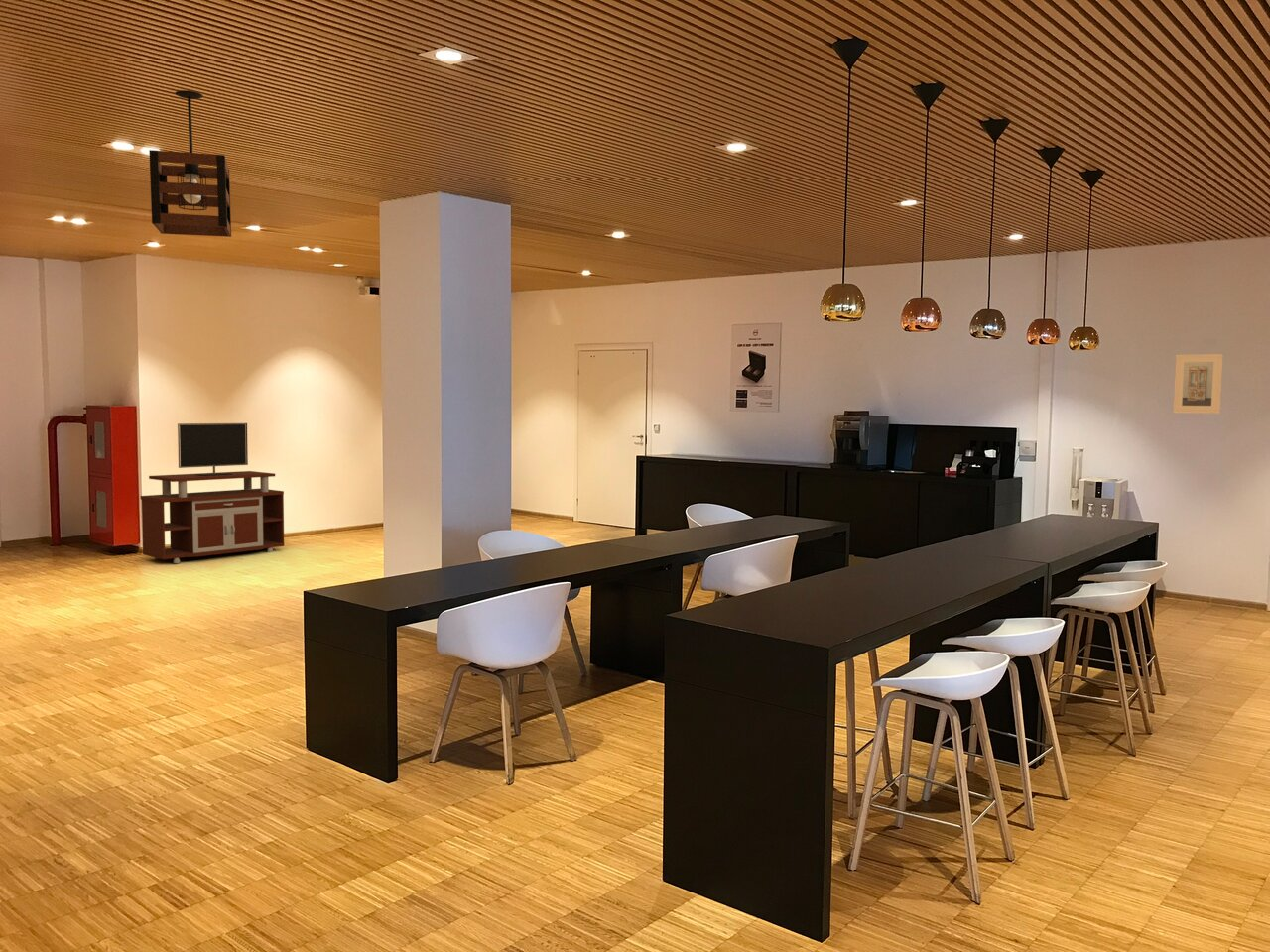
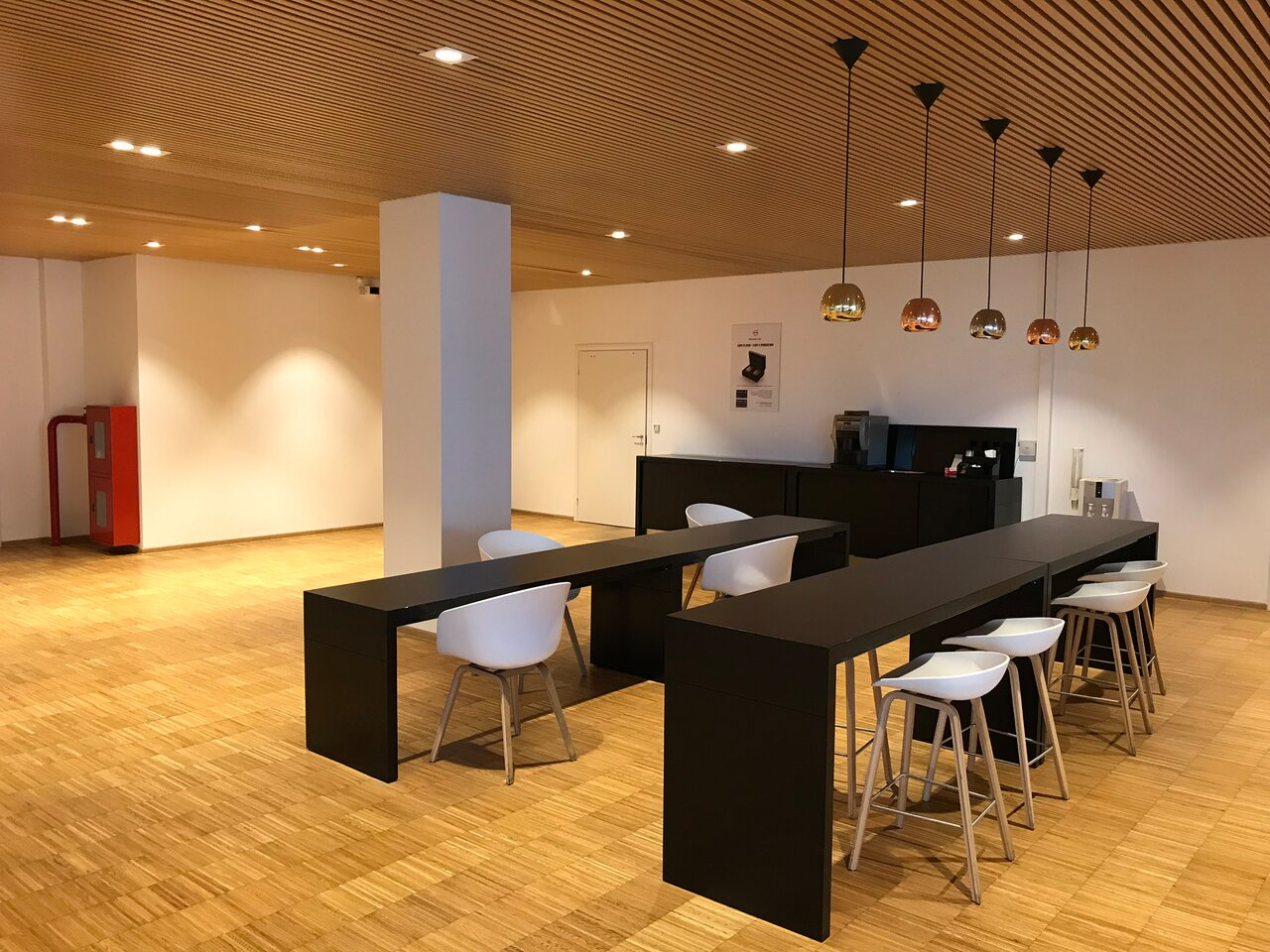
- tv stand (214, 491)
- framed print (1198, 384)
- pendant light (190, 162)
